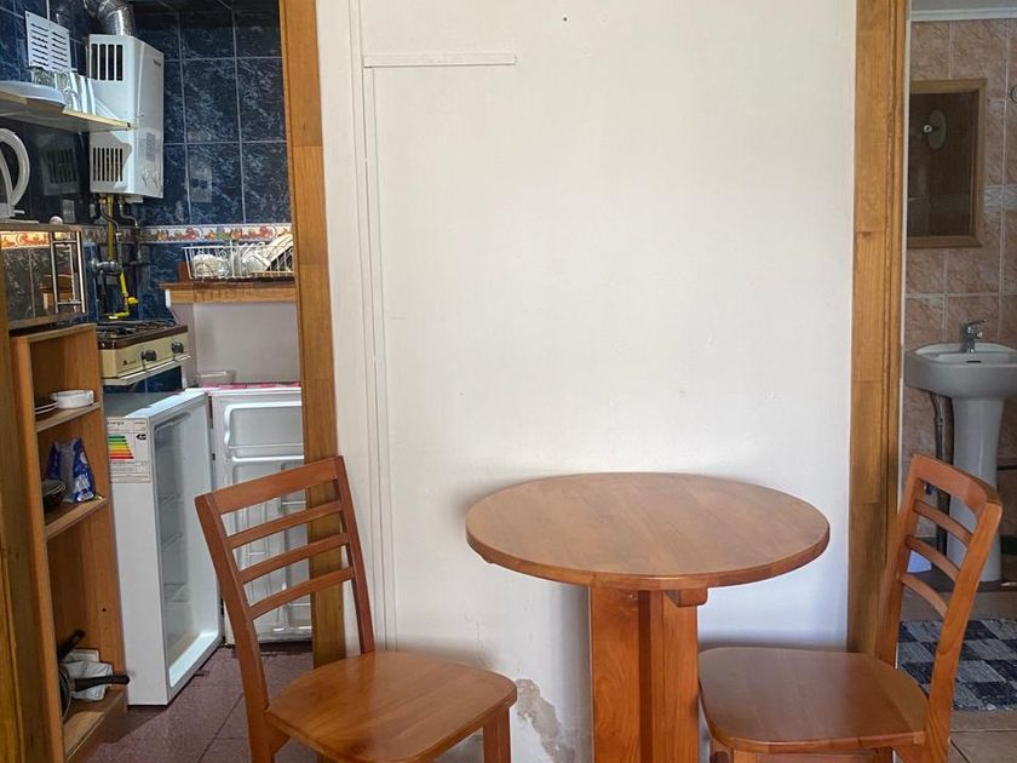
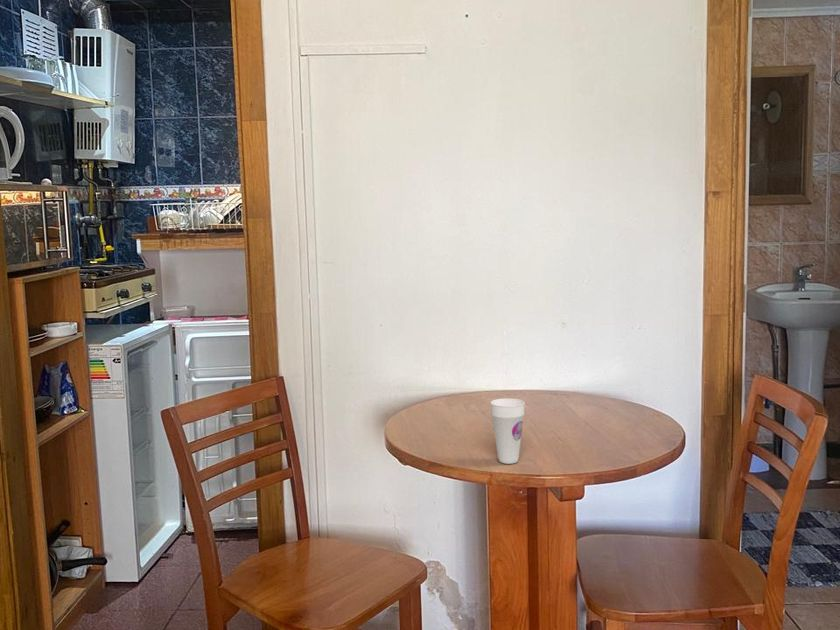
+ cup (508, 431)
